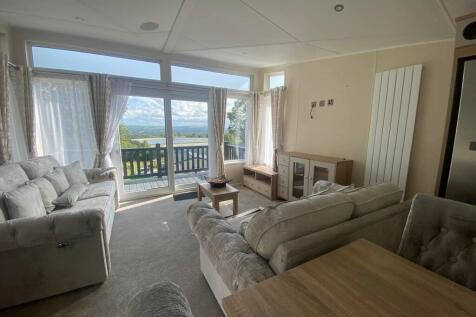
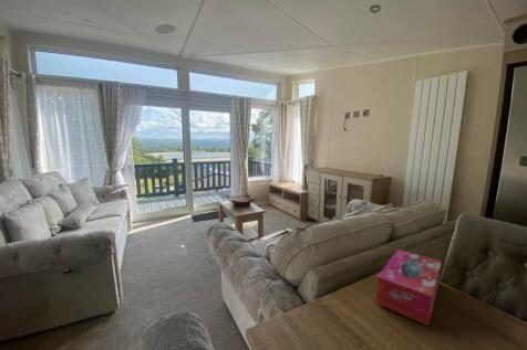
+ tissue box (410, 280)
